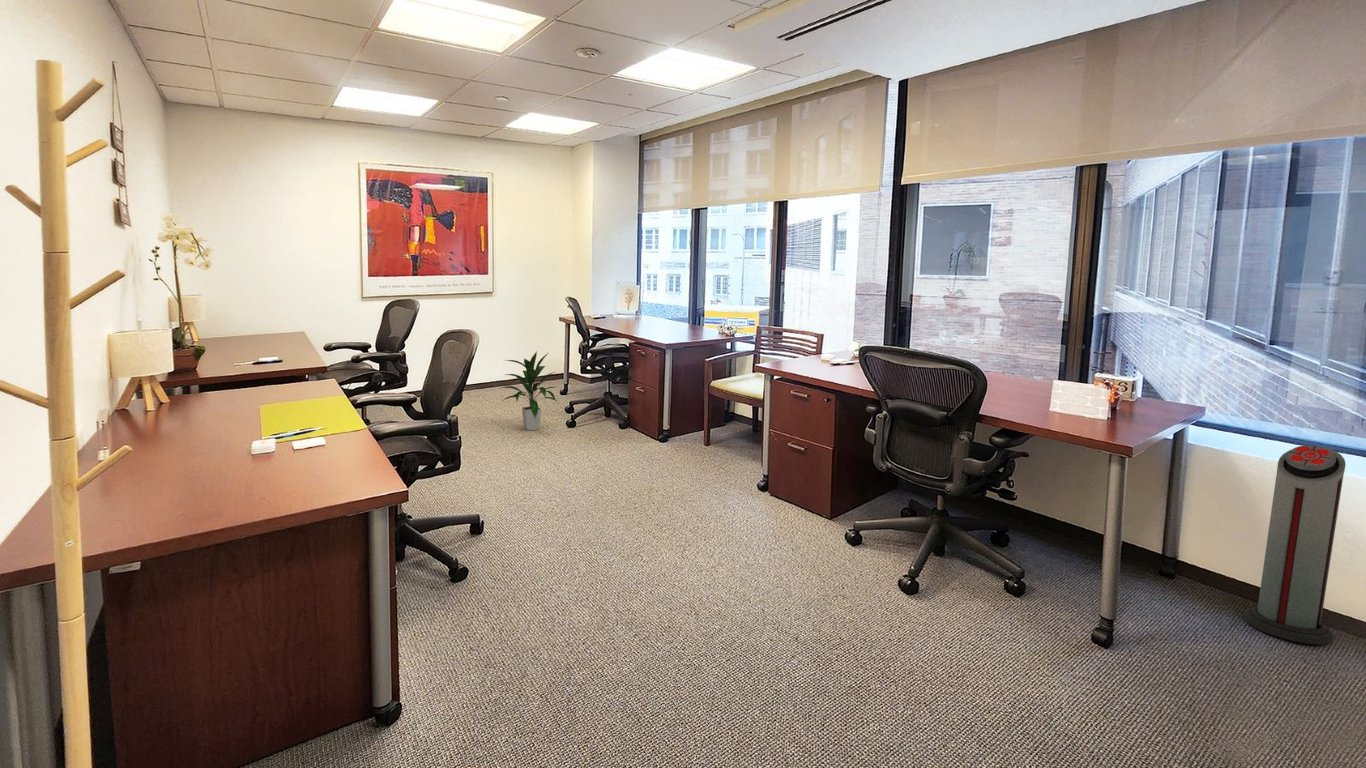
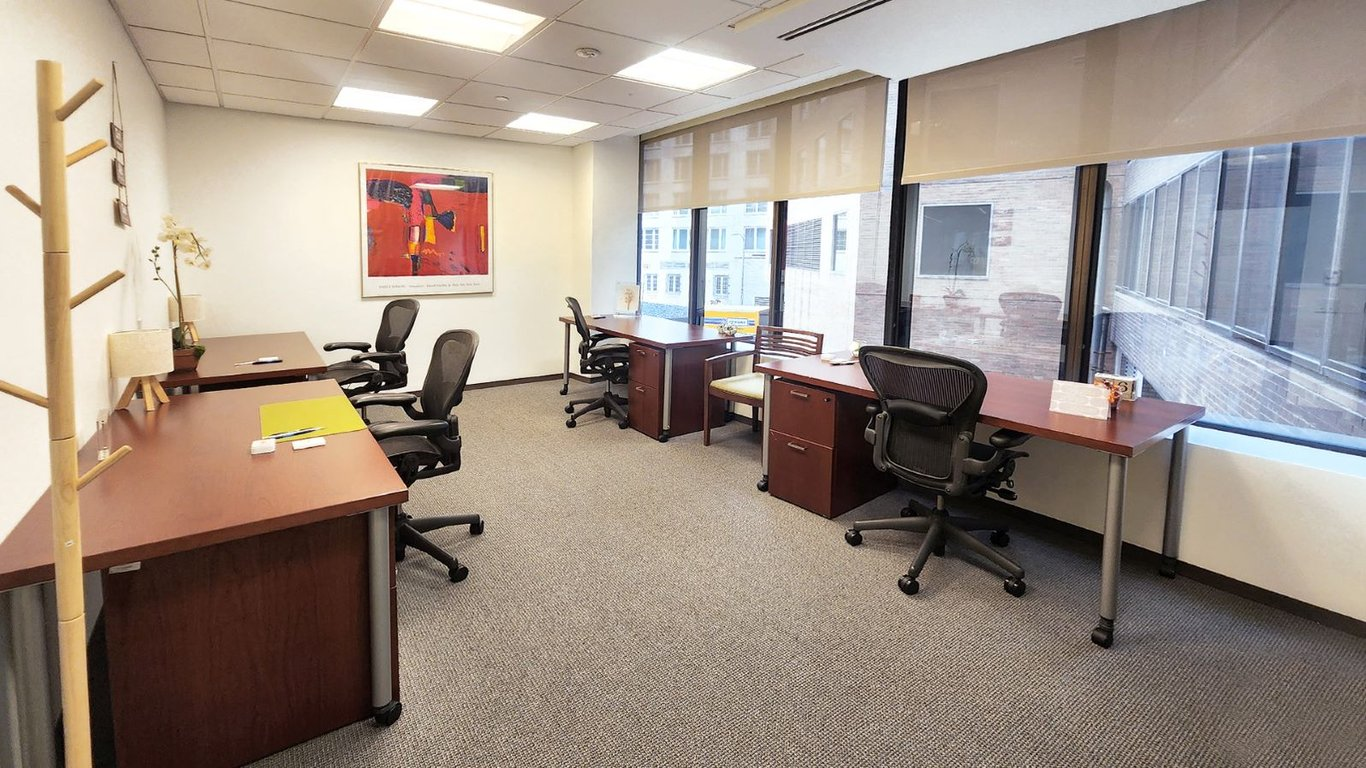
- indoor plant (530, 390)
- air purifier (1299, 538)
